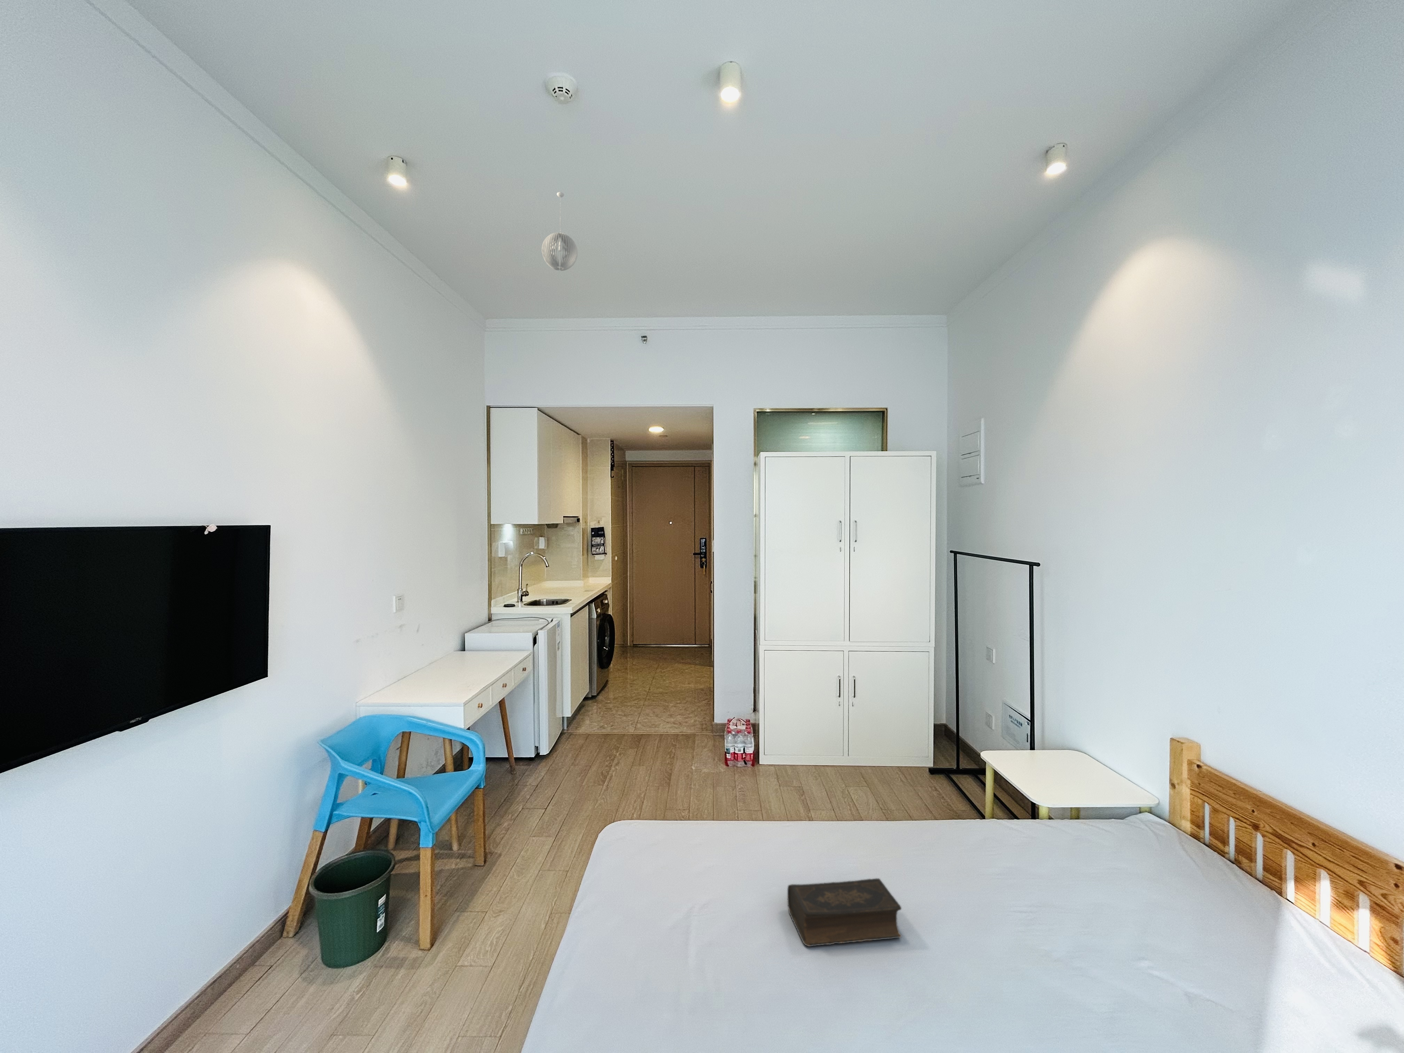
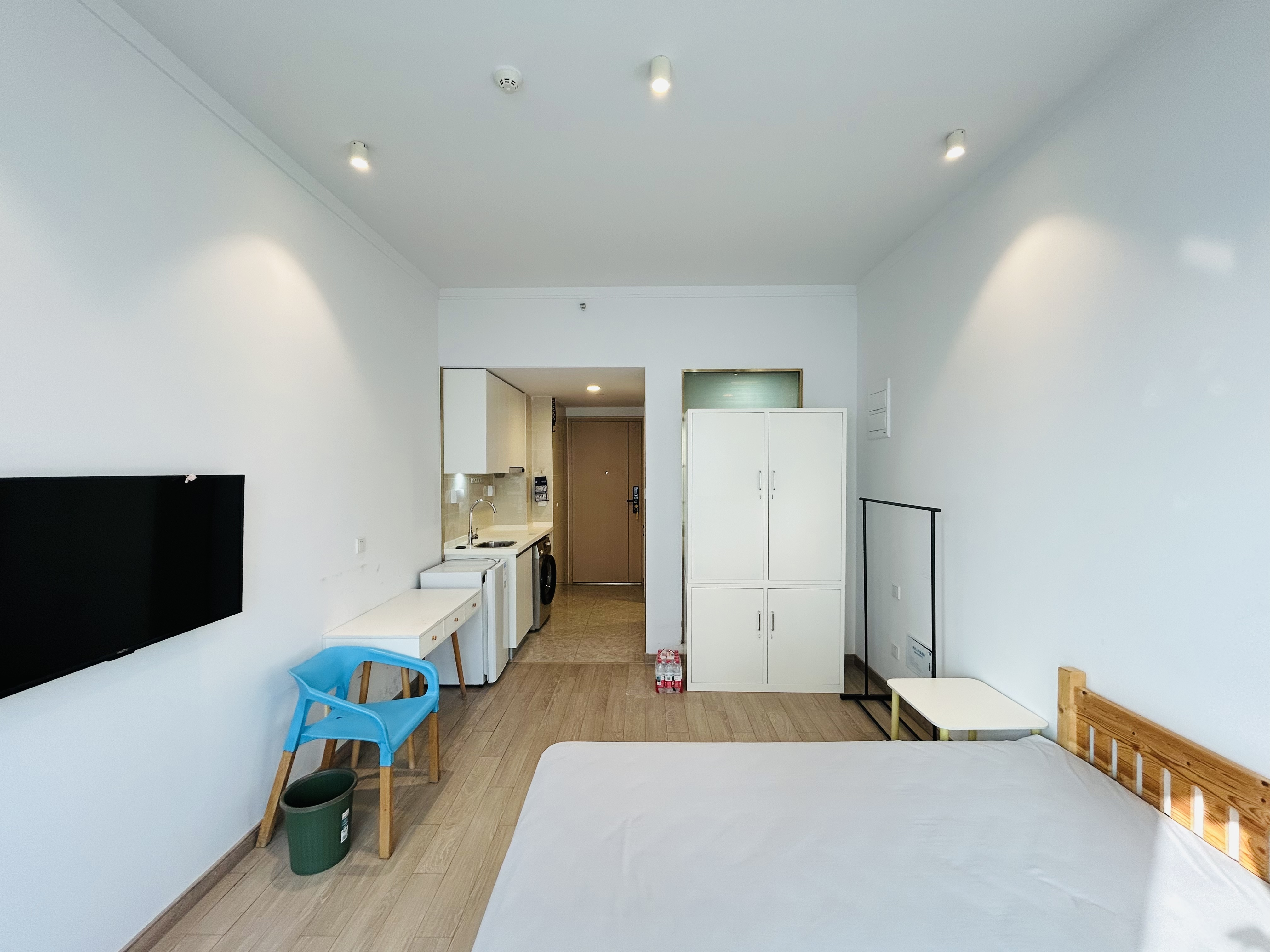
- book (842, 908)
- pendant light (559, 231)
